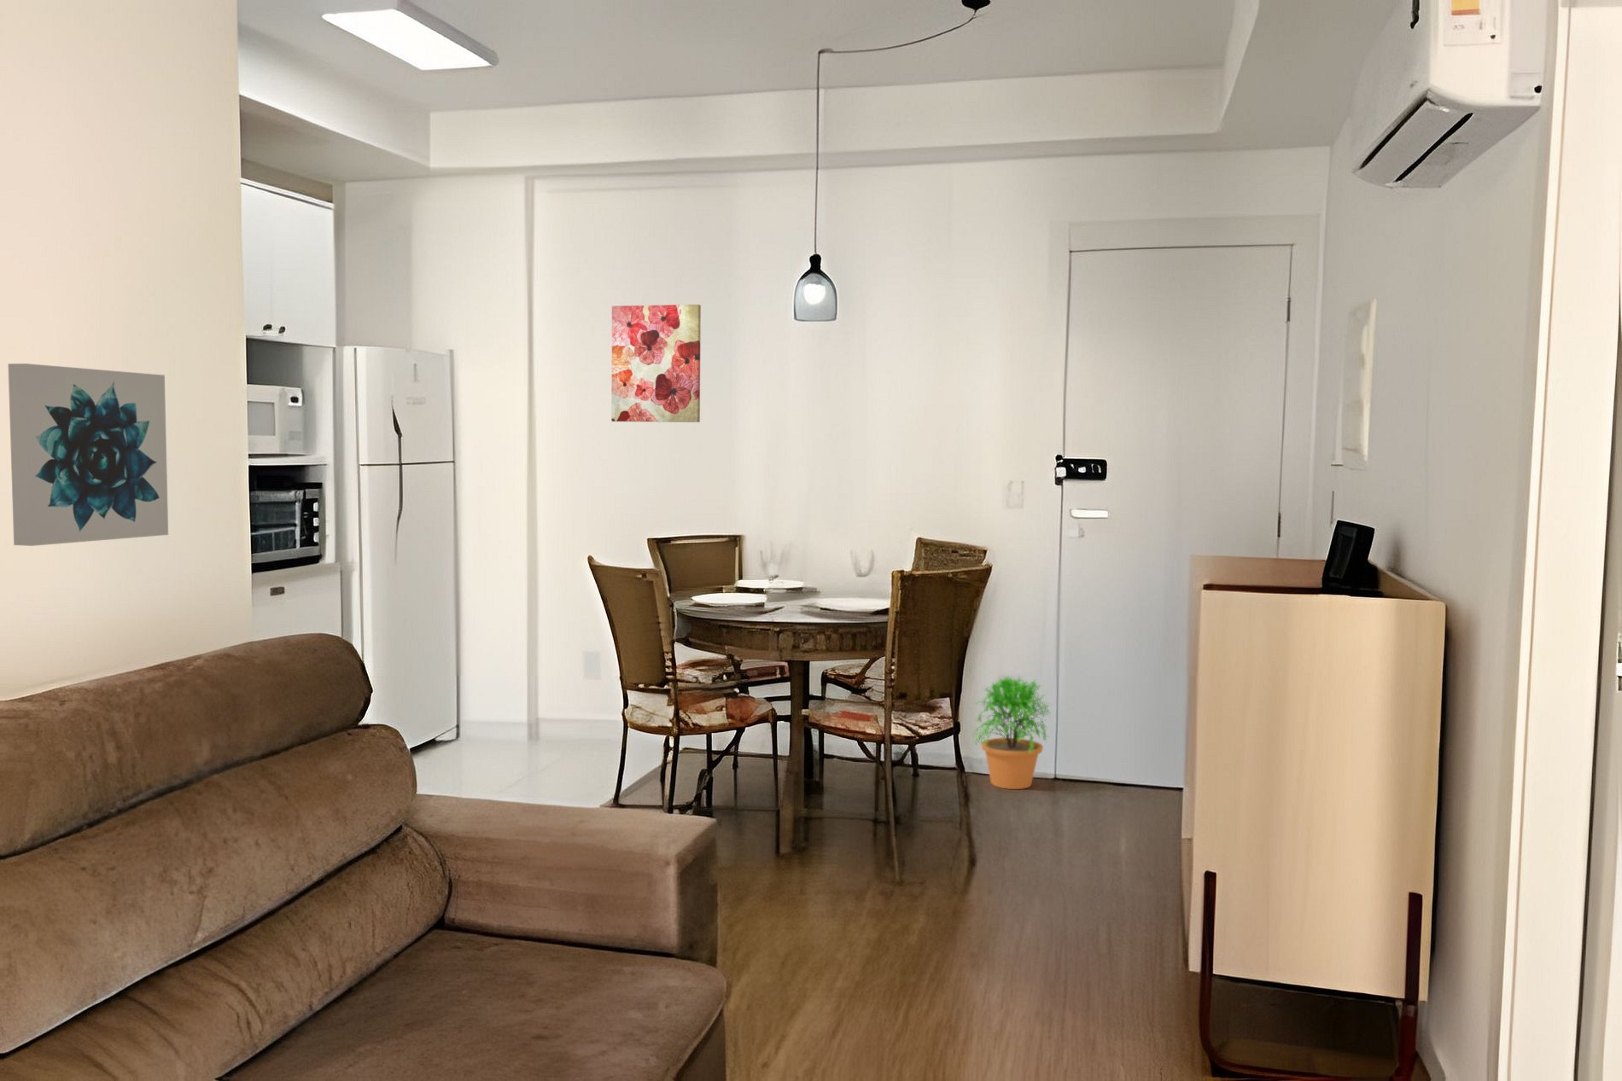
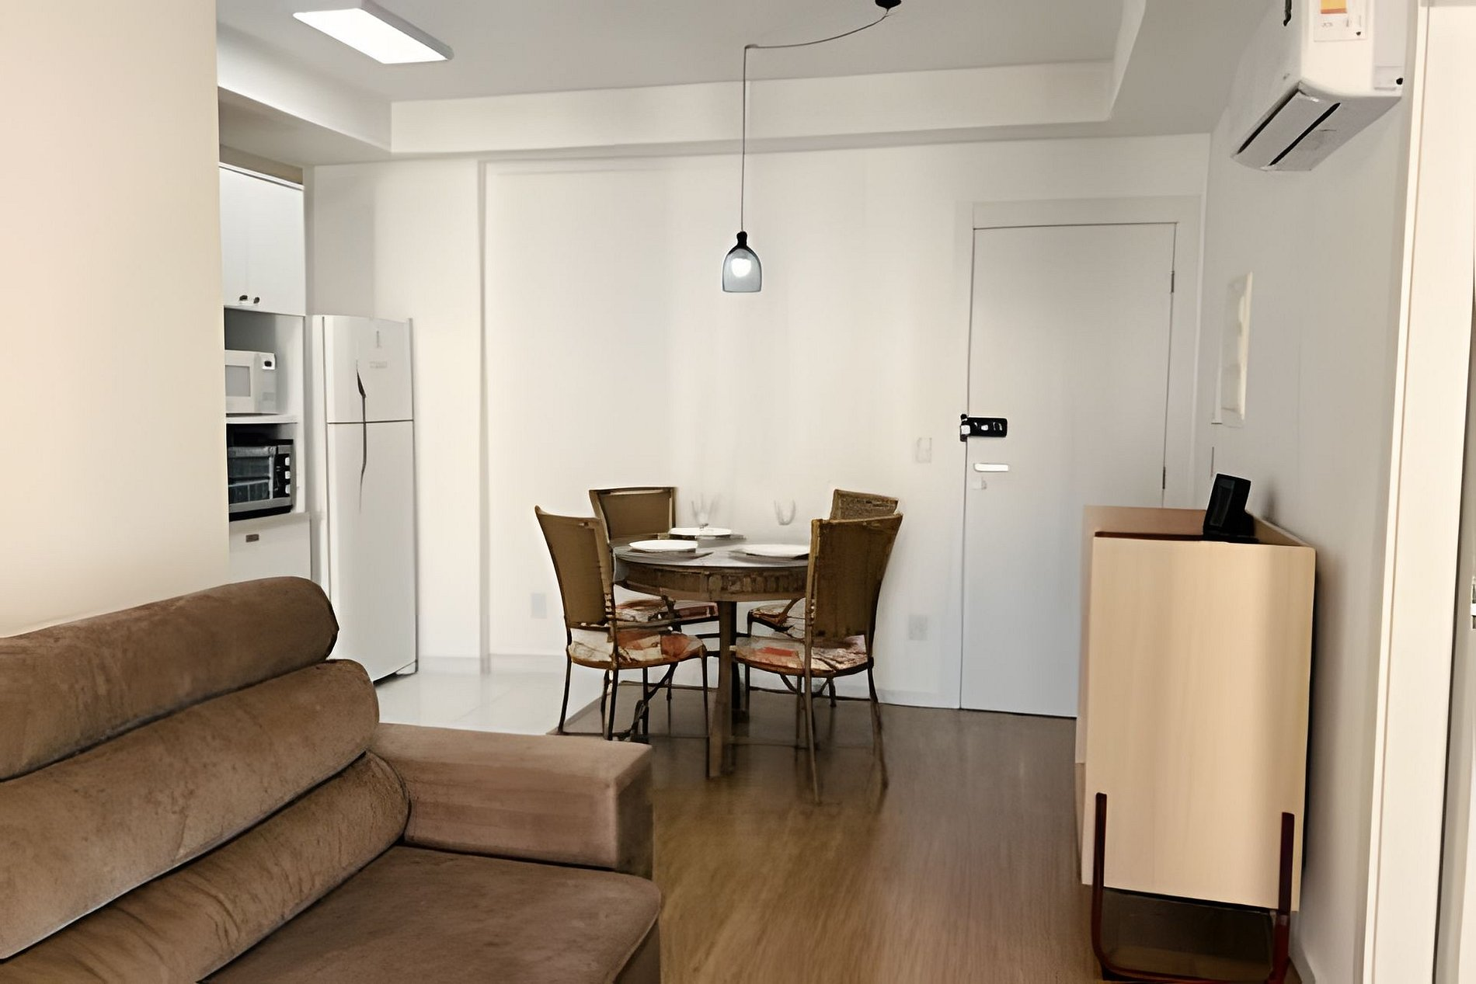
- wall art (93, 455)
- wall art (655, 363)
- potted plant (1011, 728)
